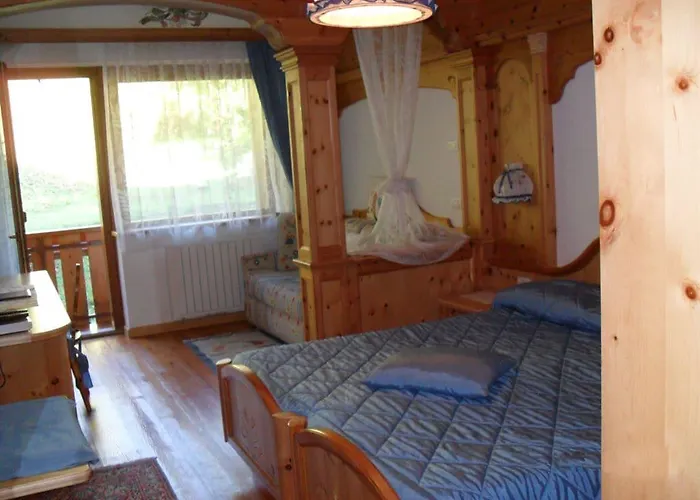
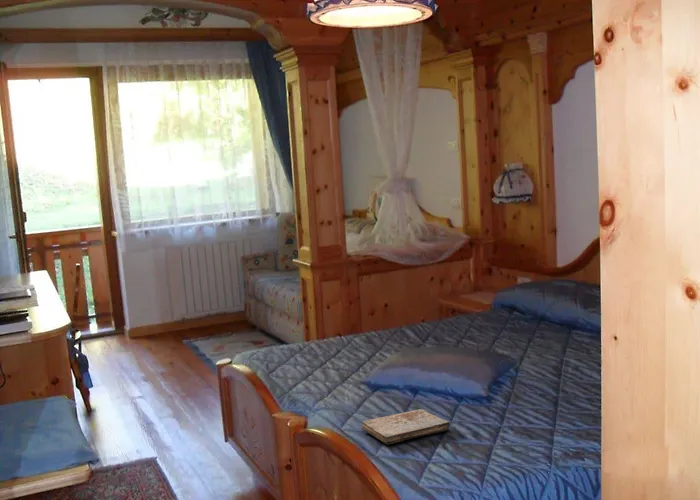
+ book (405, 425)
